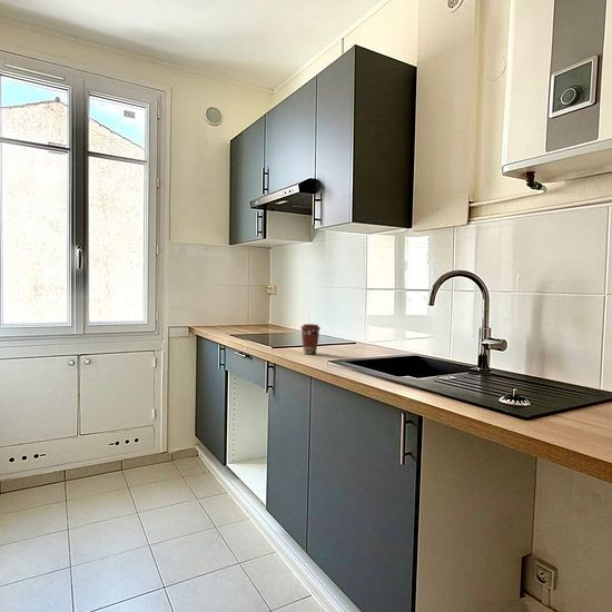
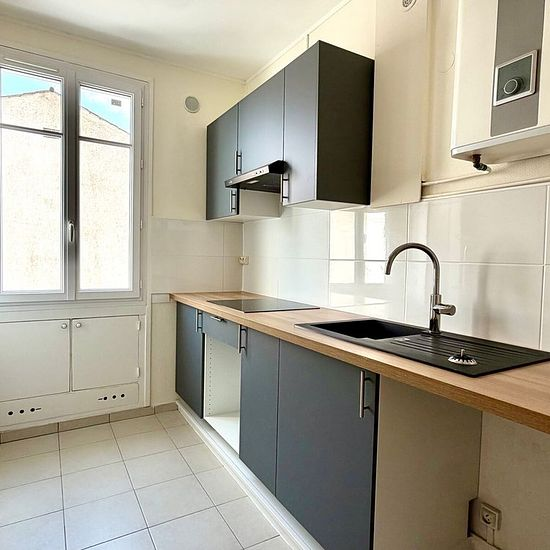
- coffee cup (309, 338)
